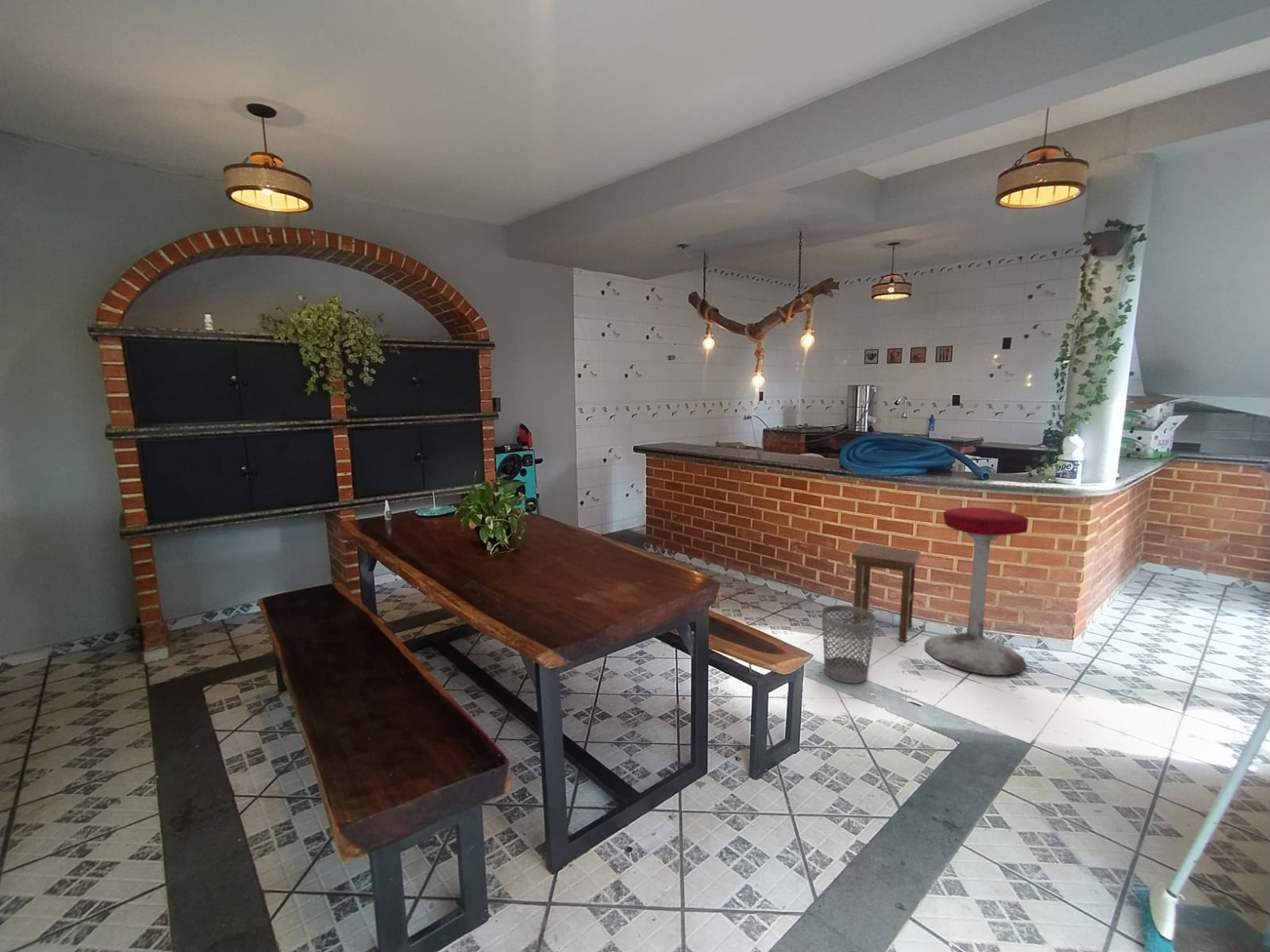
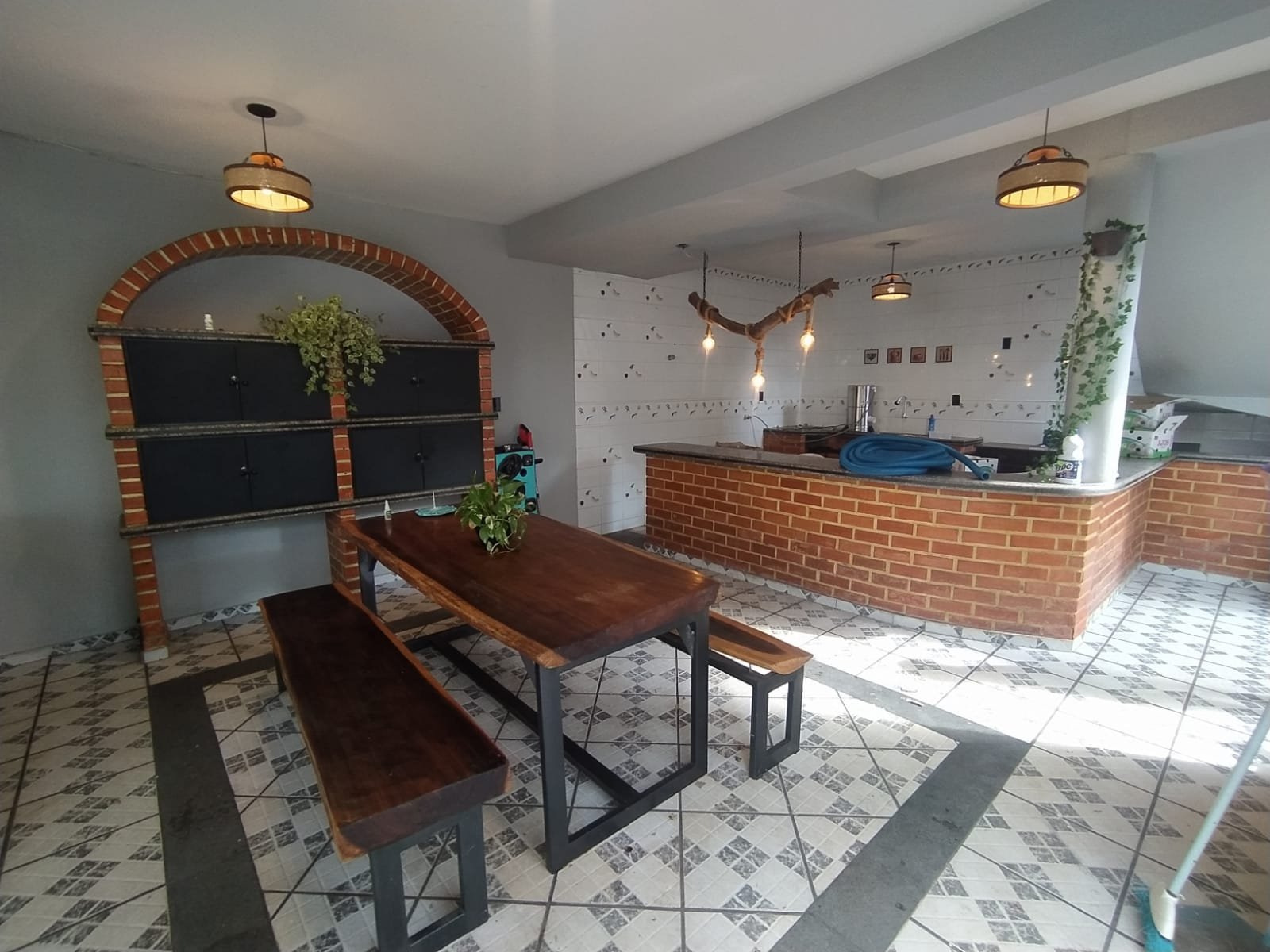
- stool (869, 589)
- wastebasket (847, 643)
- stool (979, 585)
